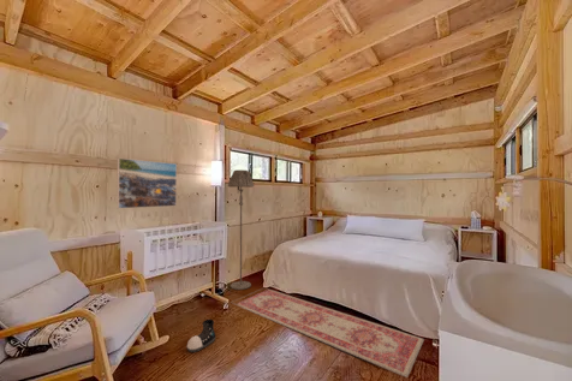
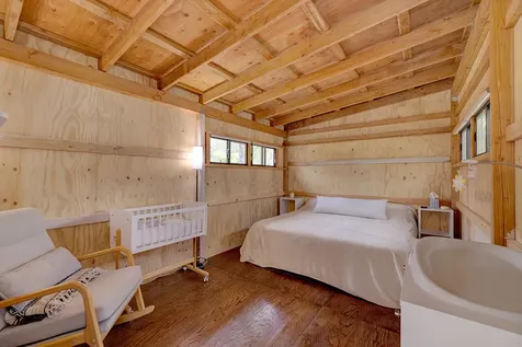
- rug (312, 317)
- floor lamp (240, 227)
- shoe (202, 334)
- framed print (149, 184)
